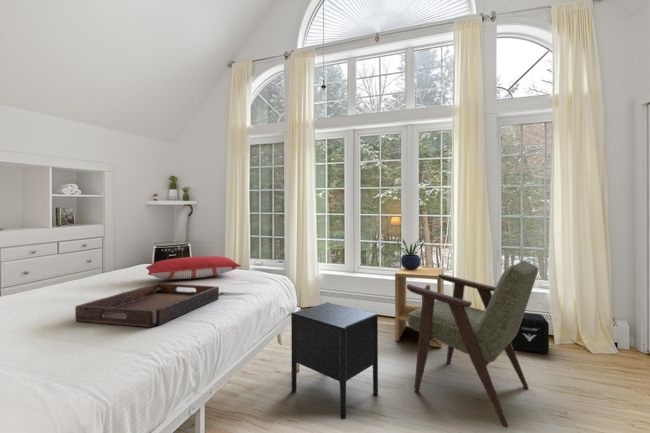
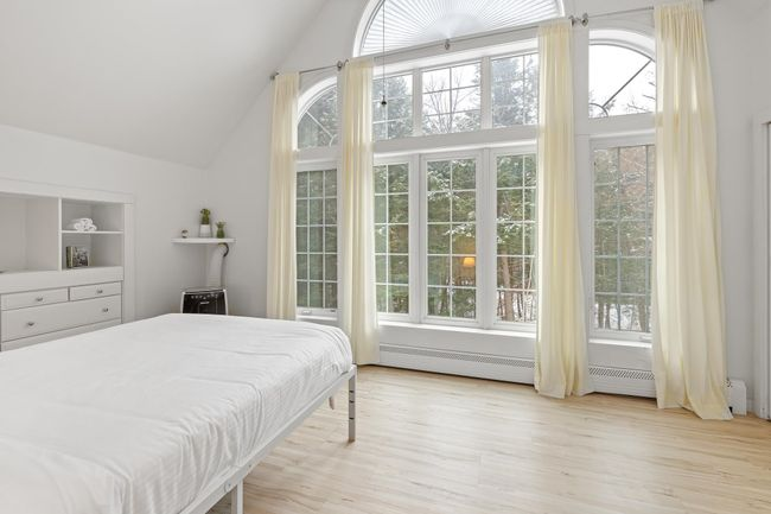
- pillow (194, 267)
- air purifier (527, 332)
- potted plant (411, 253)
- armchair (471, 324)
- side table (418, 305)
- nightstand (334, 352)
- serving tray (155, 301)
